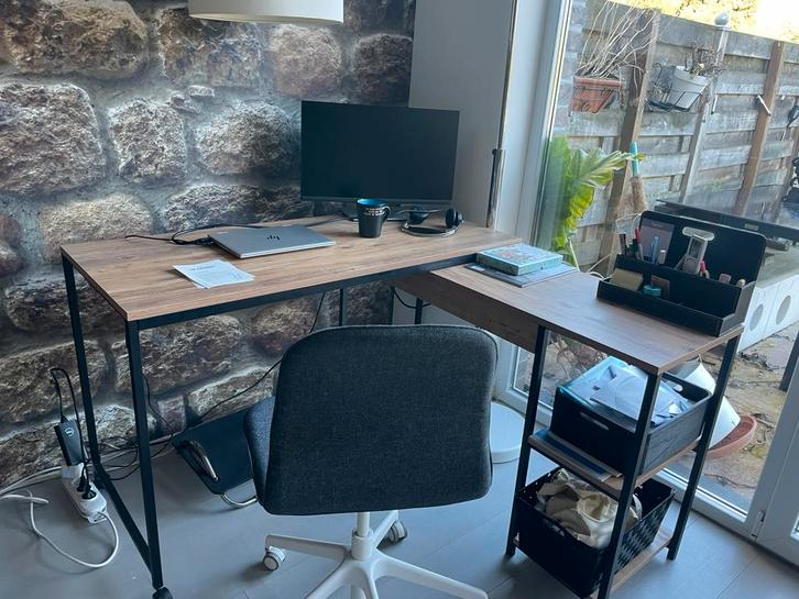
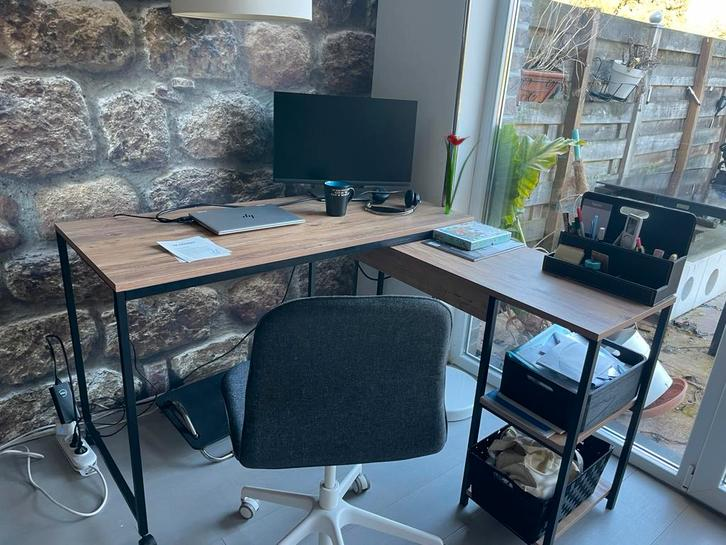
+ flower (453, 175)
